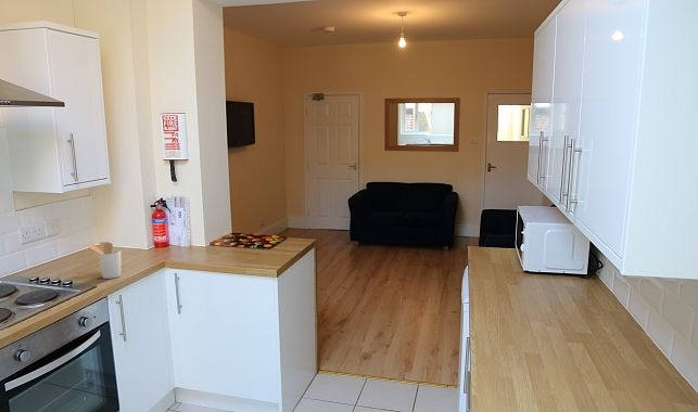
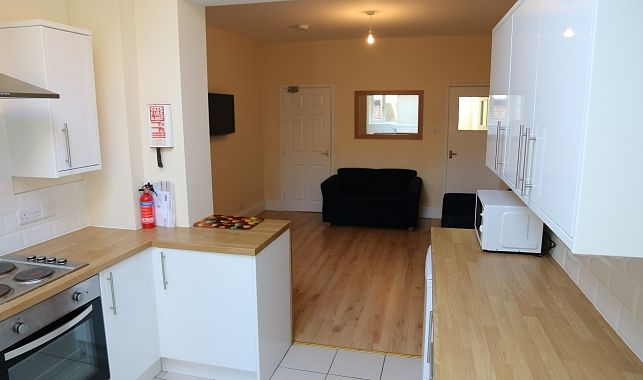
- utensil holder (104, 258)
